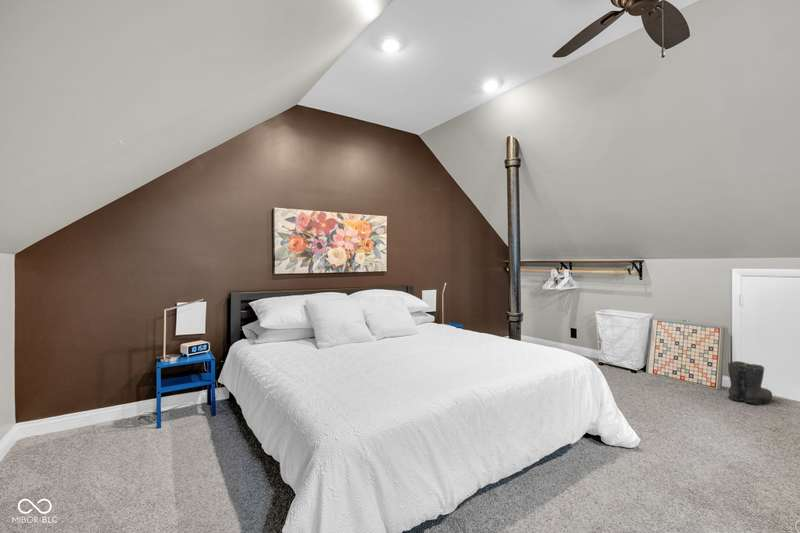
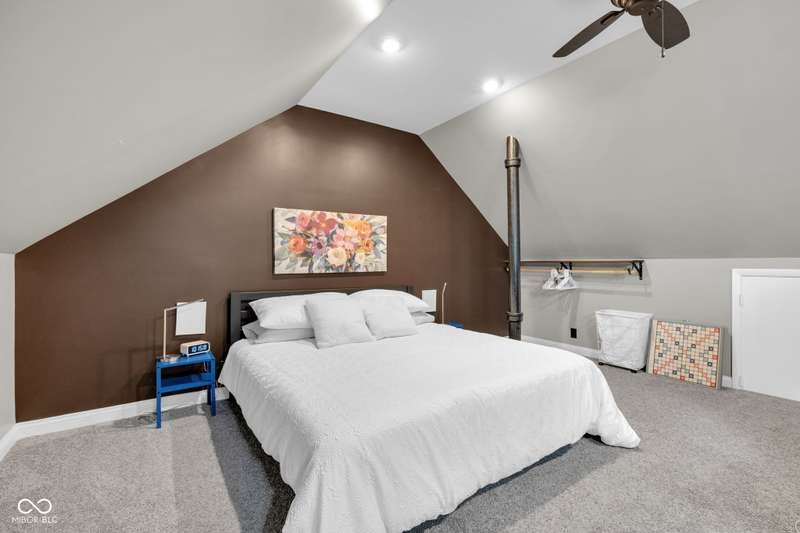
- boots (749, 380)
